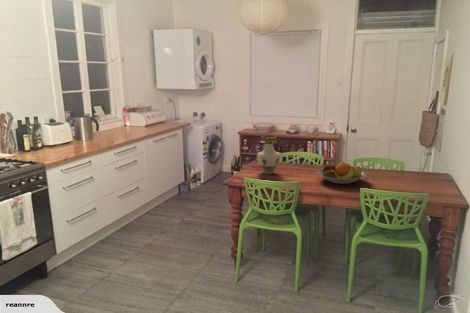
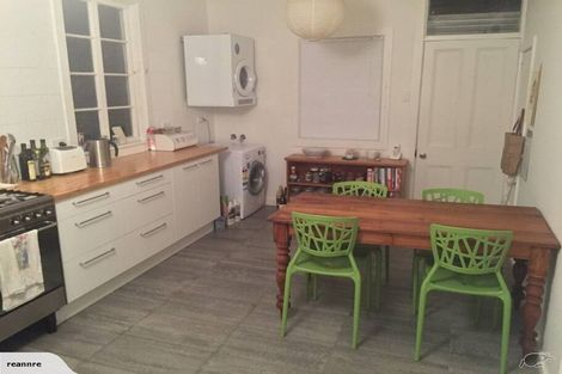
- fruit bowl (341, 171)
- vase (268, 154)
